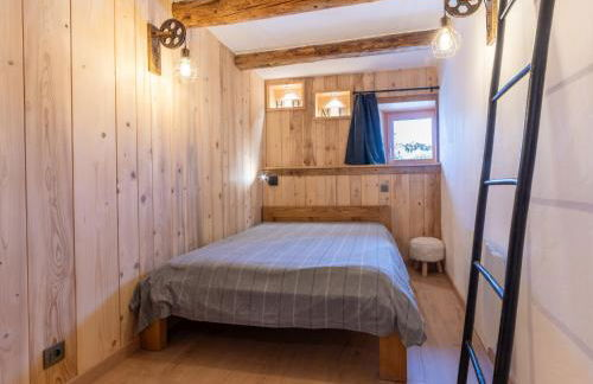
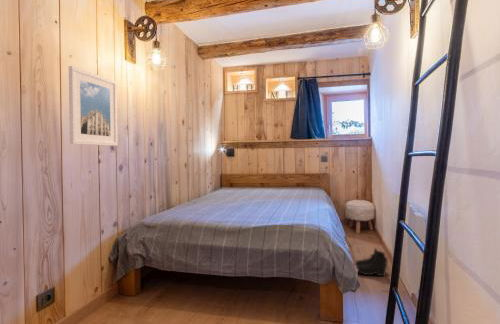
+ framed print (95, 109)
+ boots (370, 260)
